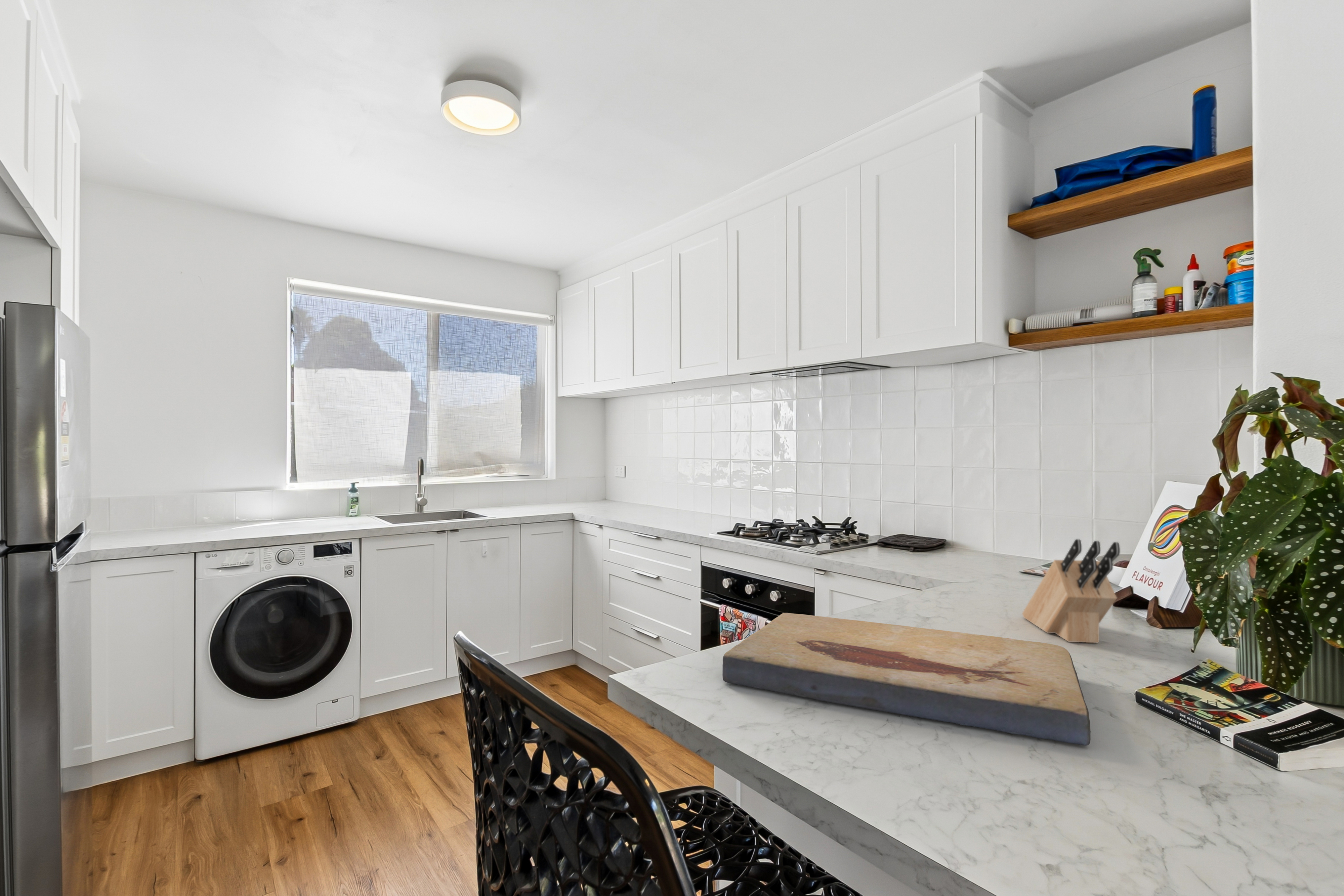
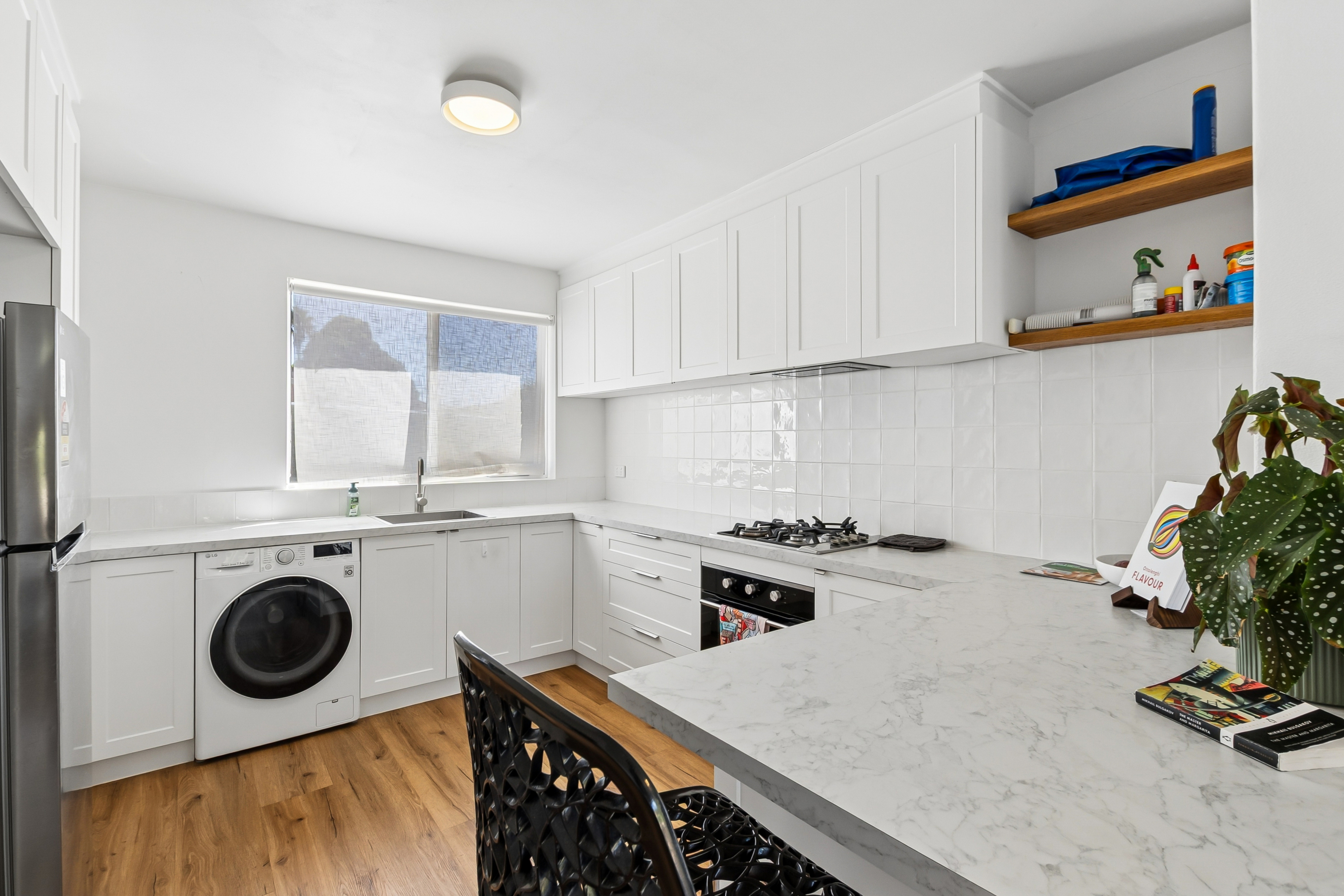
- fish fossil (898, 663)
- knife block (1070, 583)
